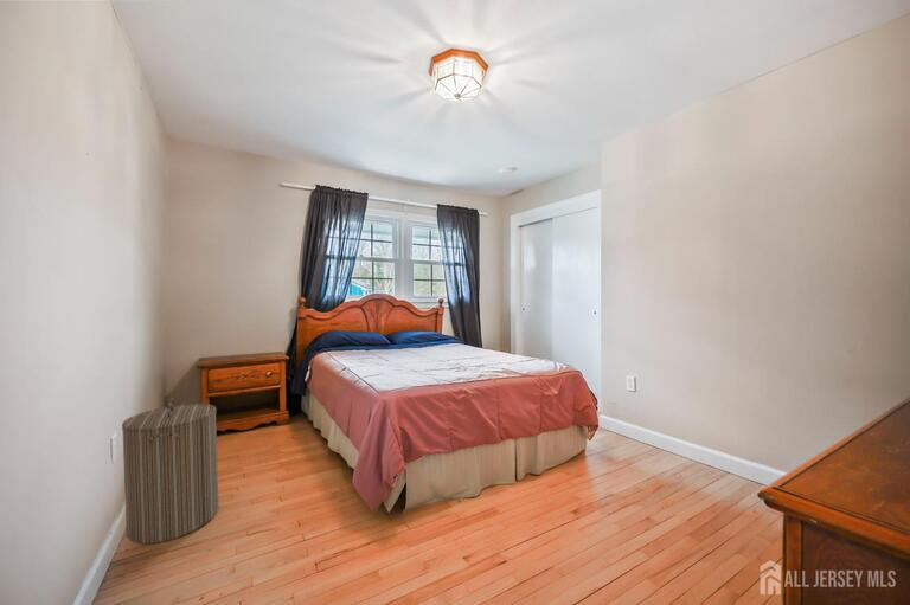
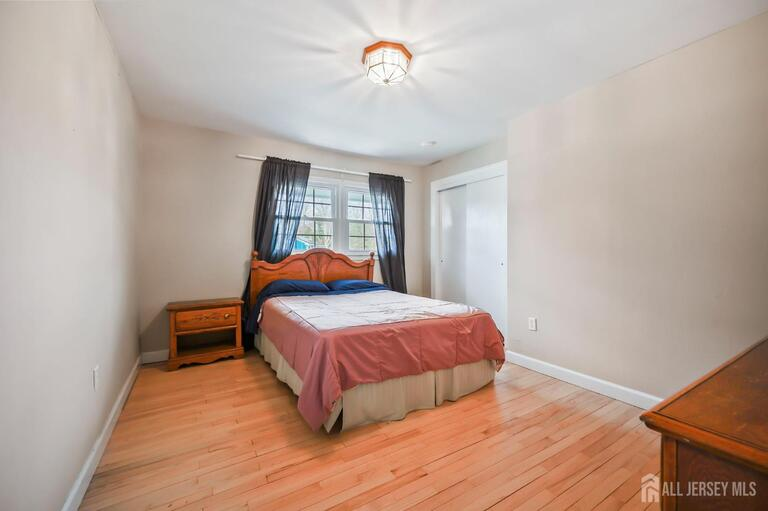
- laundry hamper (173, 458)
